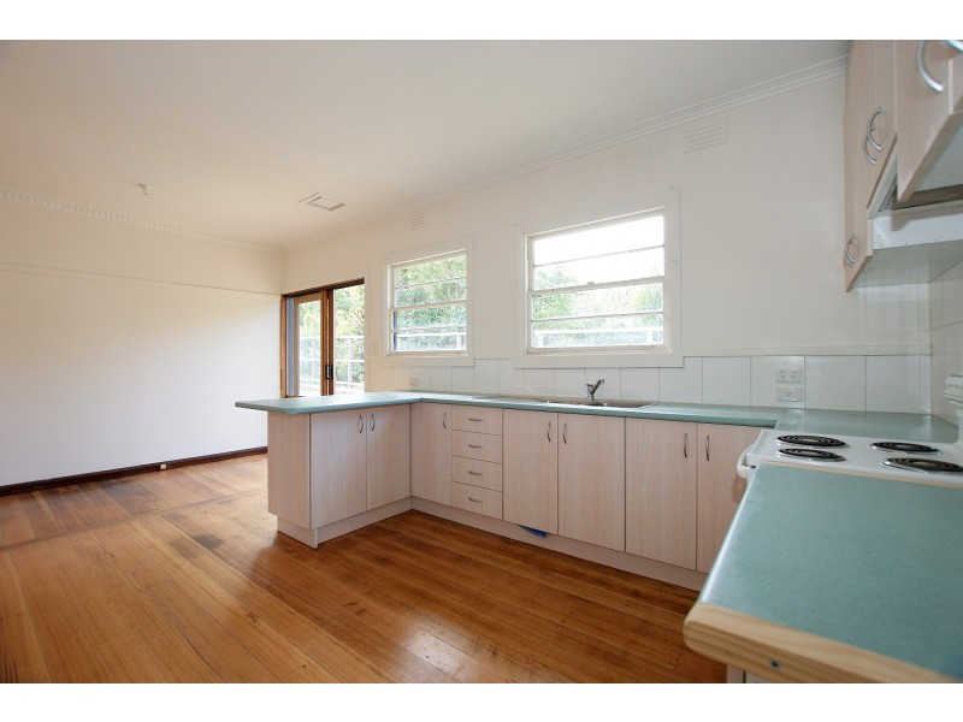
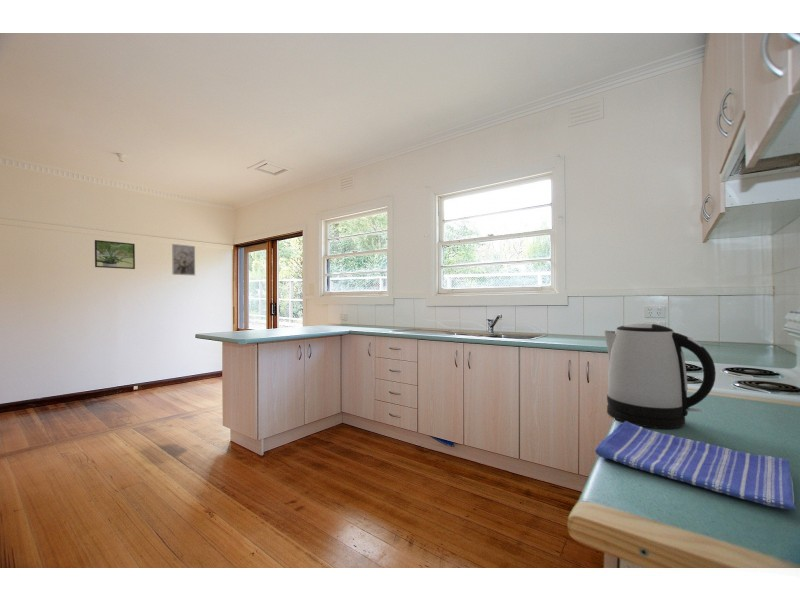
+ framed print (115, 255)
+ kettle (655, 372)
+ dish towel (687, 456)
+ wall art (183, 260)
